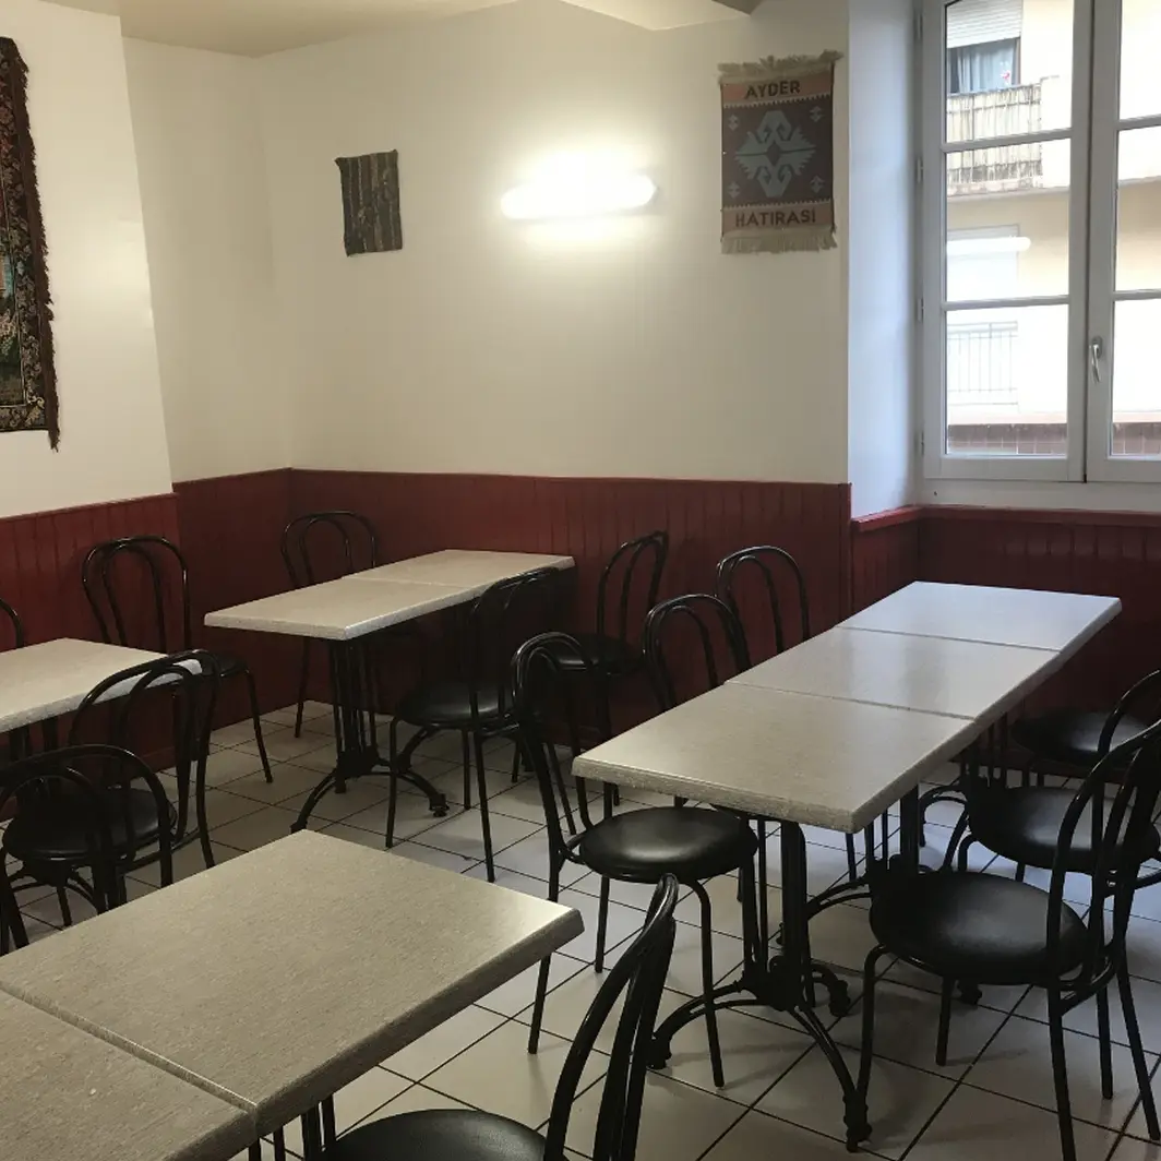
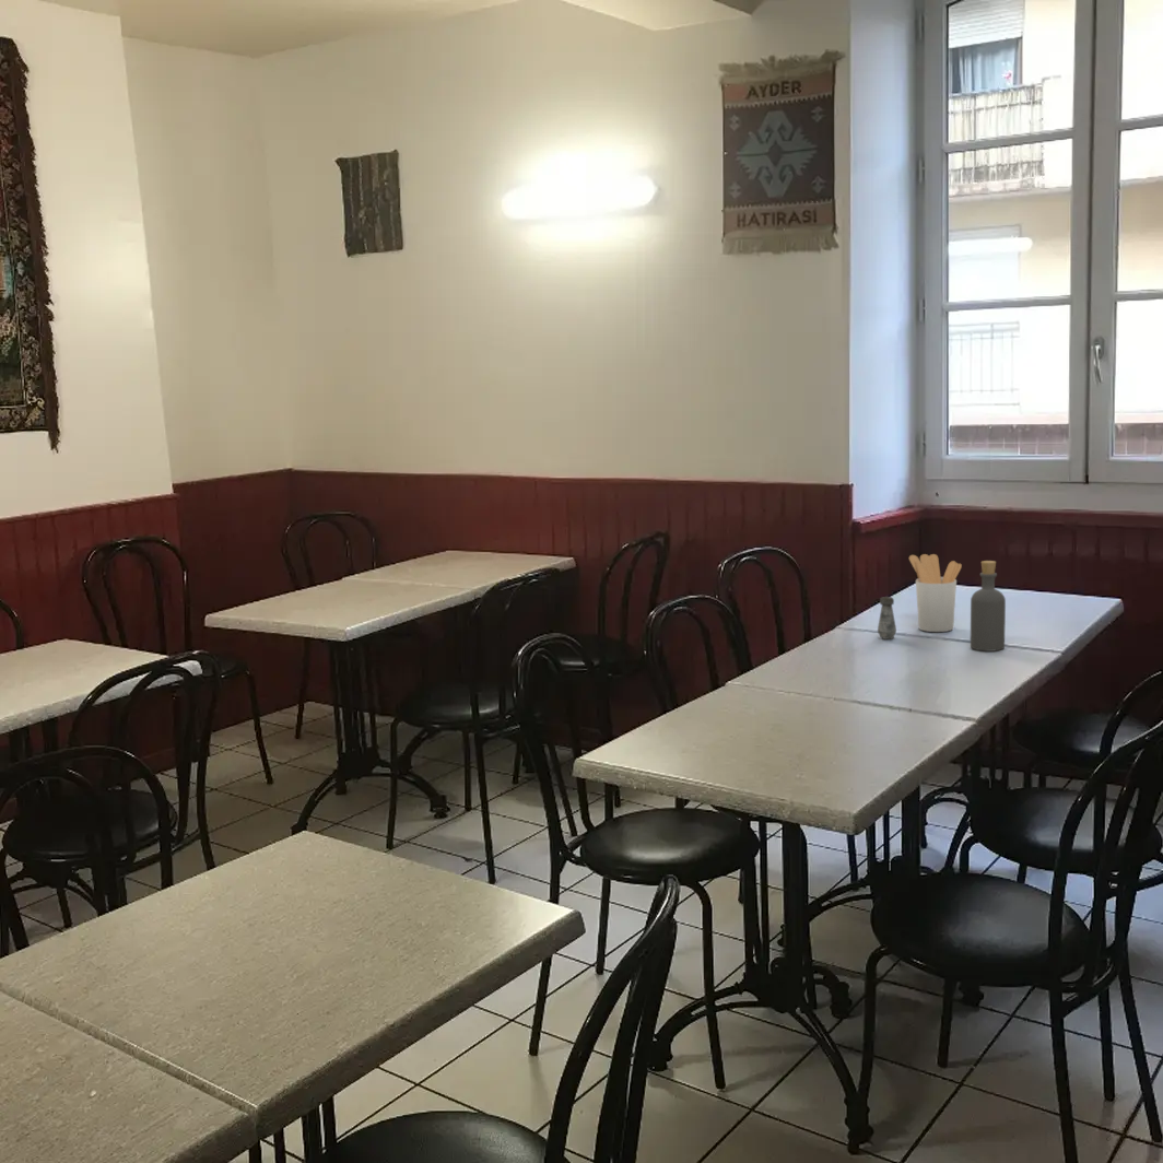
+ bottle (987, 604)
+ utensil holder (931, 590)
+ salt shaker (886, 616)
